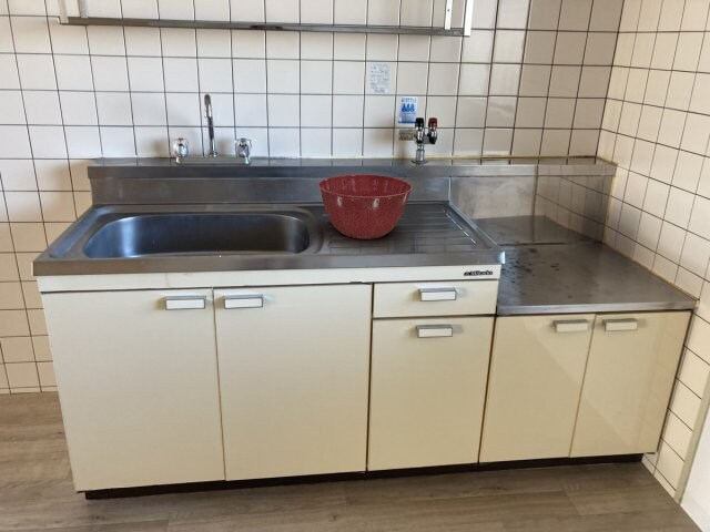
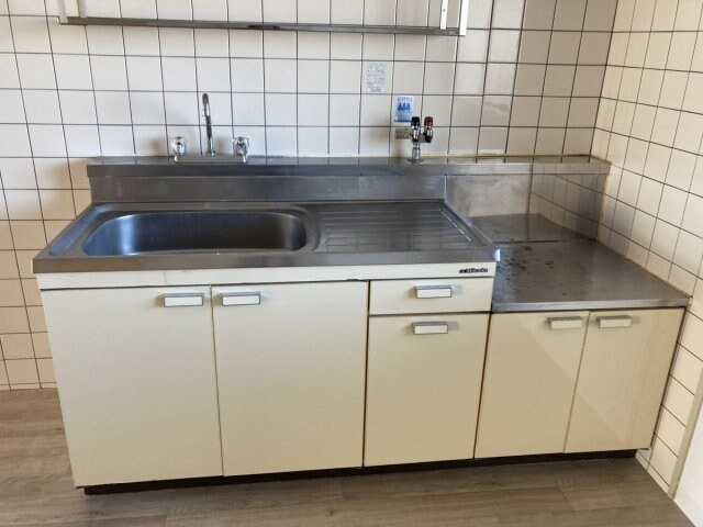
- mixing bowl (364, 208)
